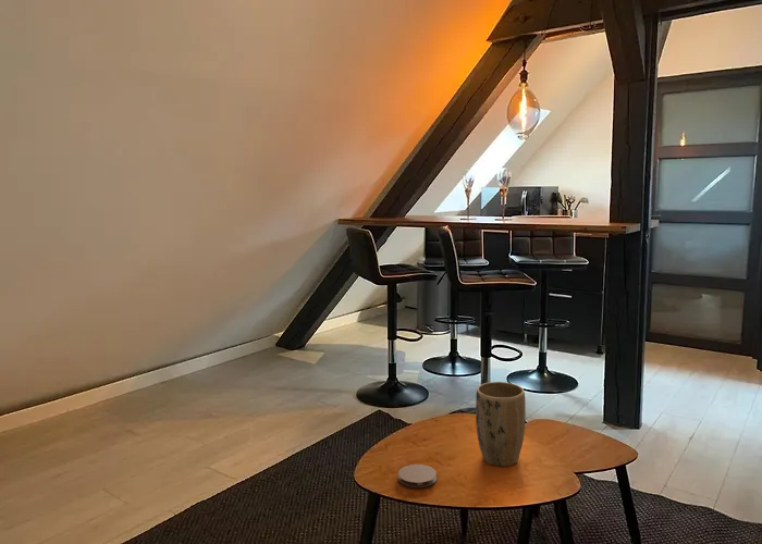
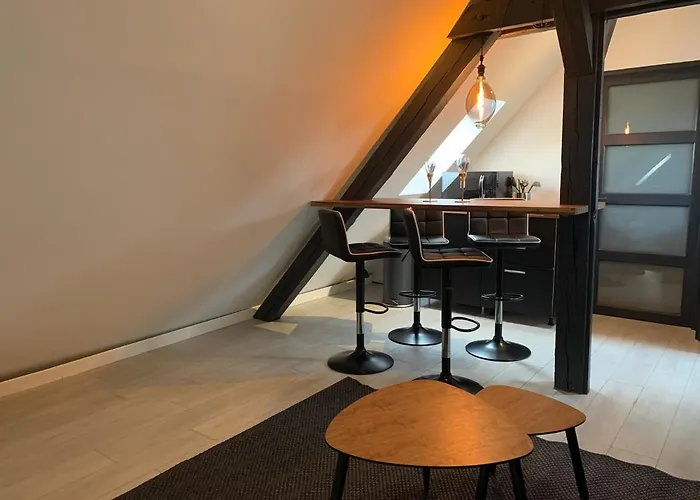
- plant pot (500, 423)
- coaster (417, 475)
